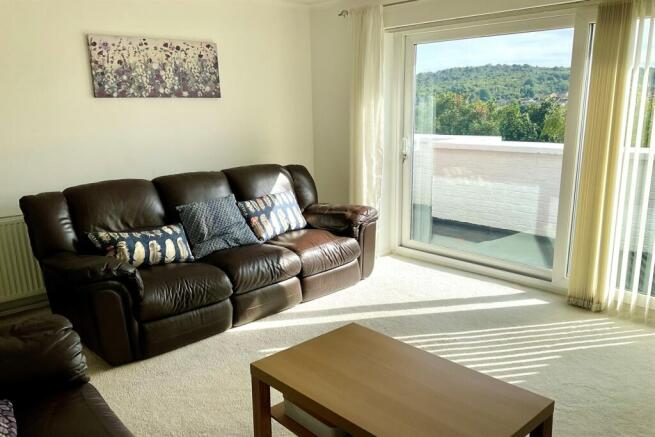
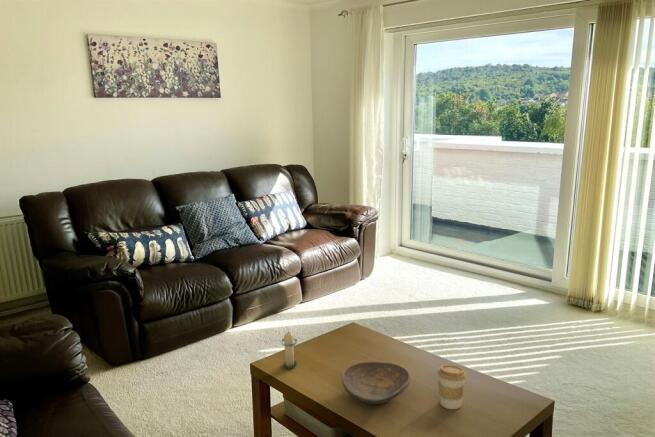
+ candle (289, 348)
+ decorative bowl (375, 384)
+ coffee cup (451, 385)
